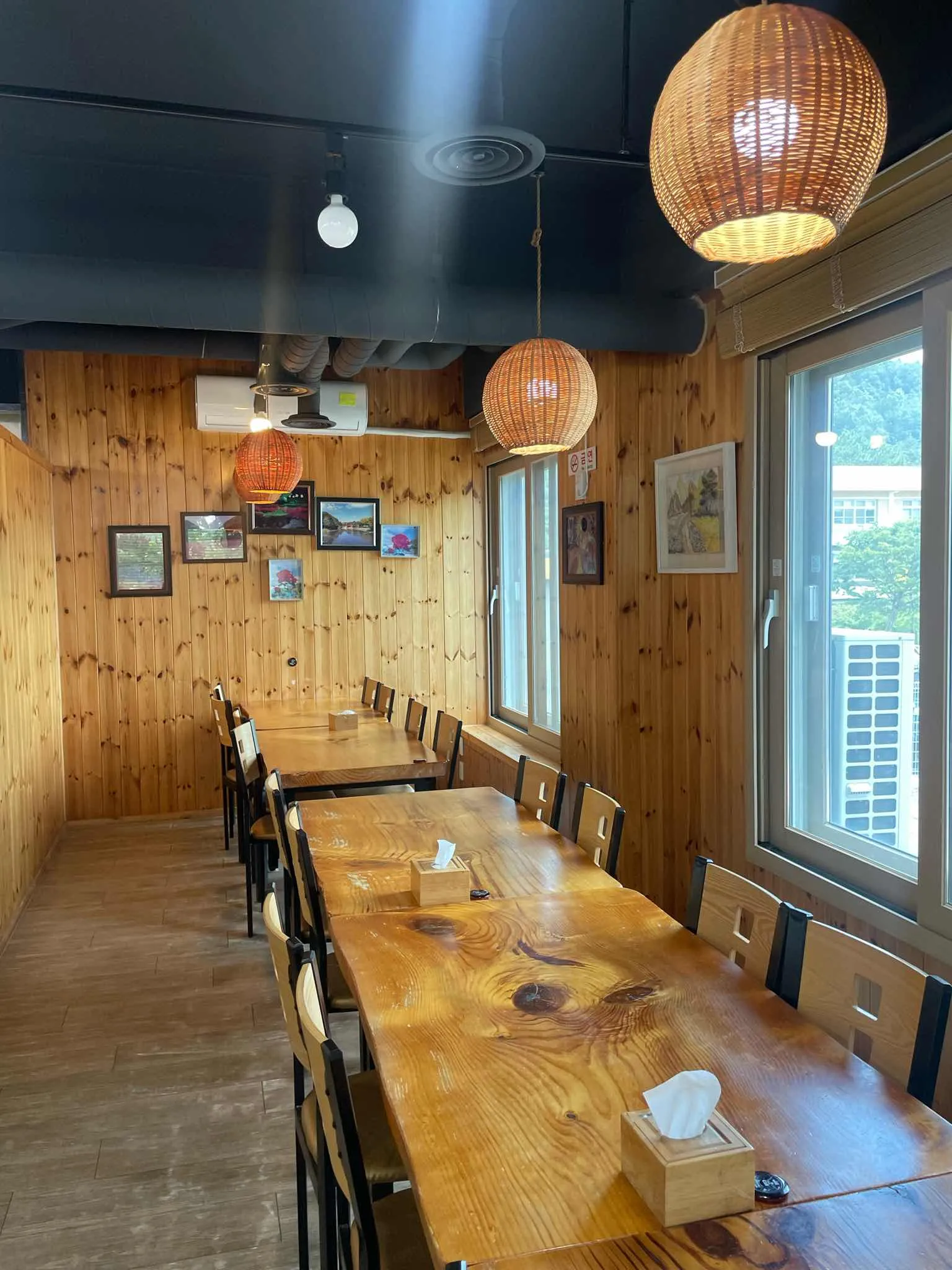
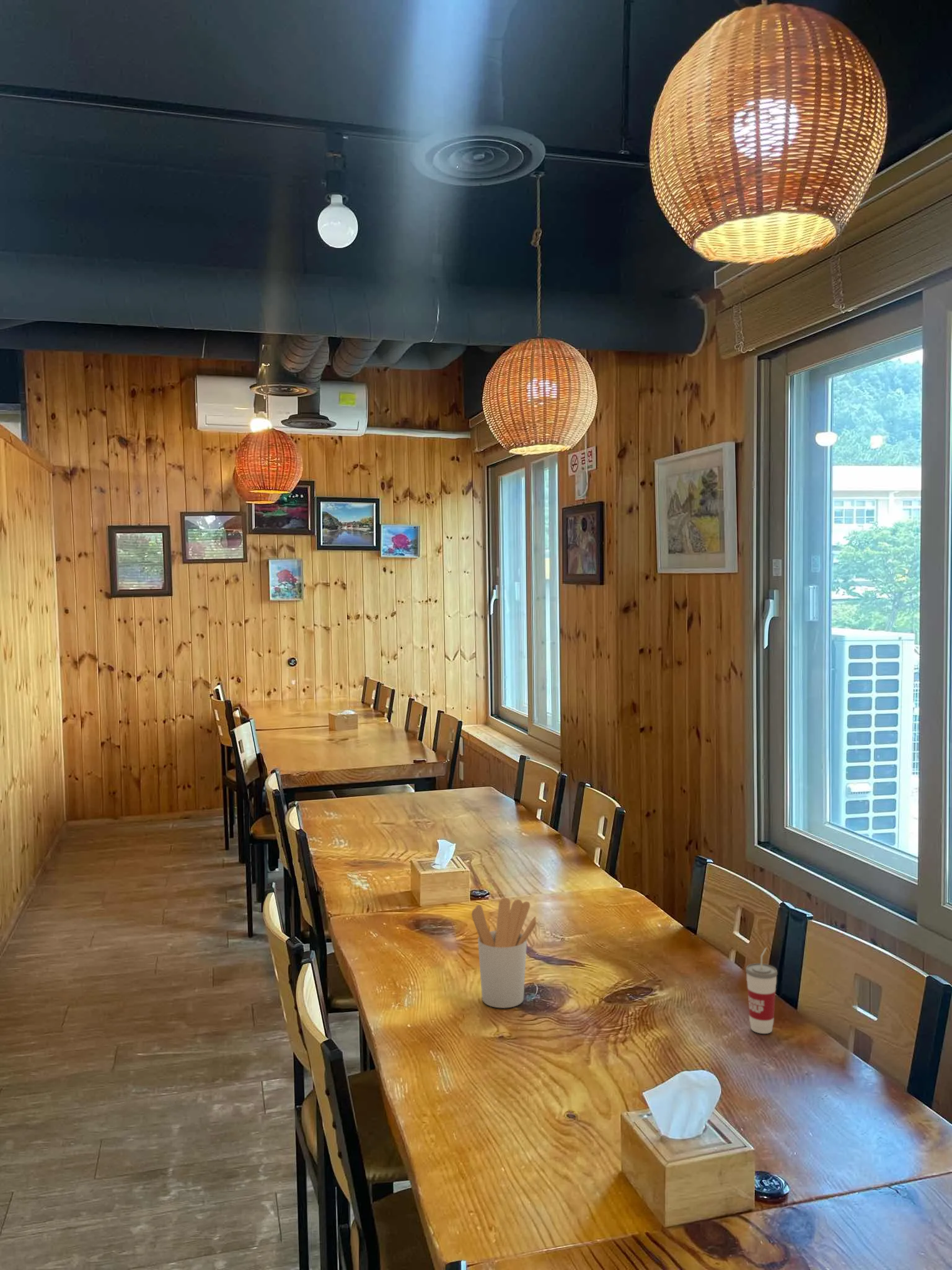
+ cup (761, 988)
+ utensil holder (506, 949)
